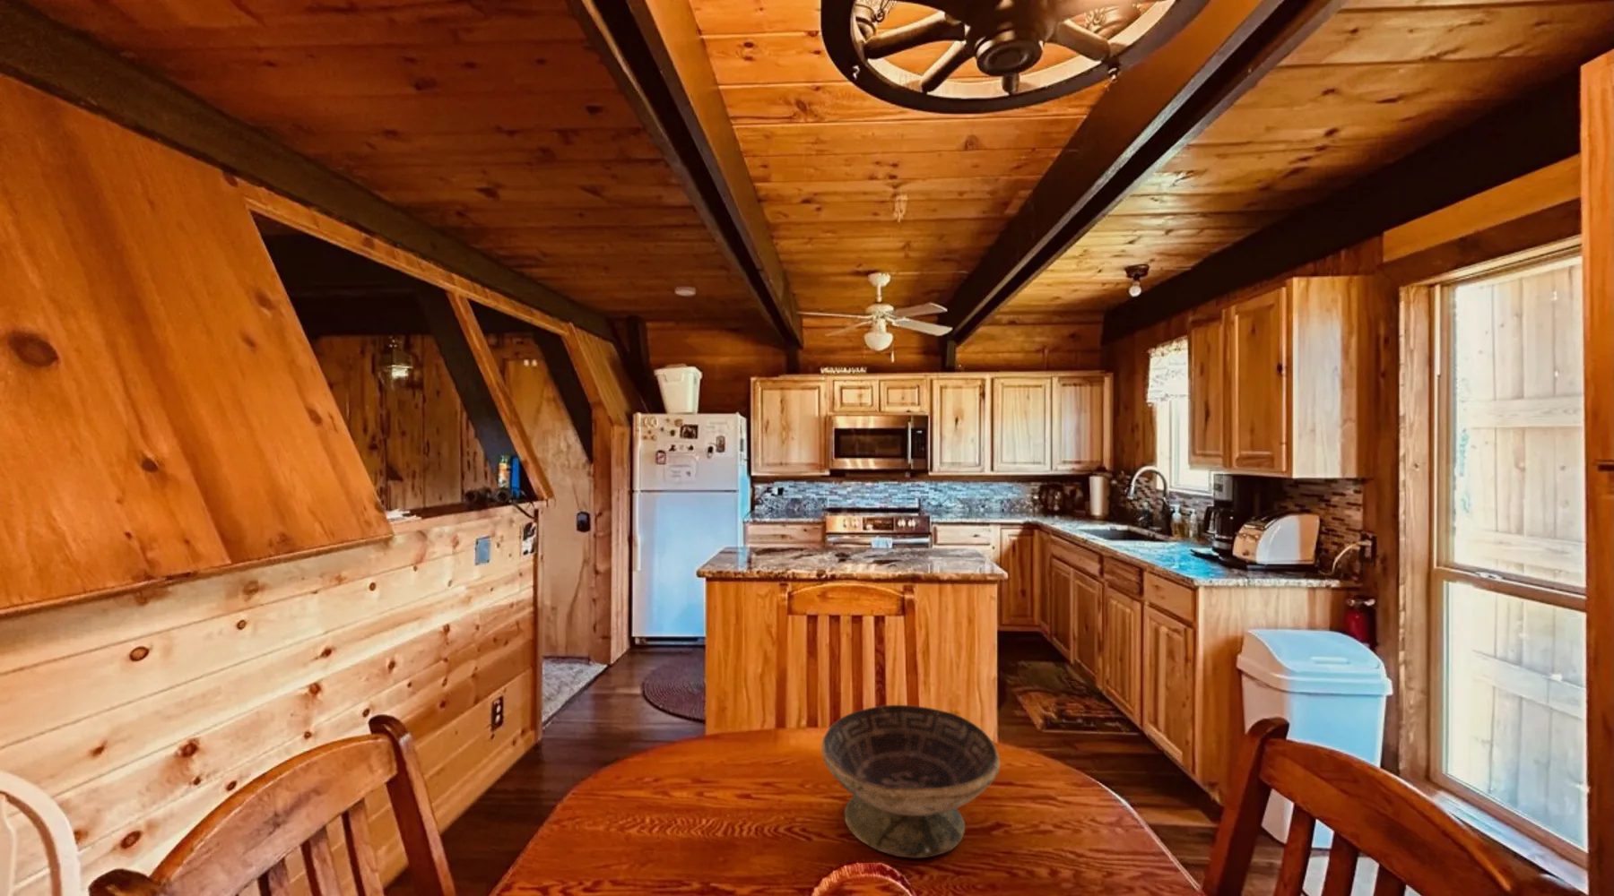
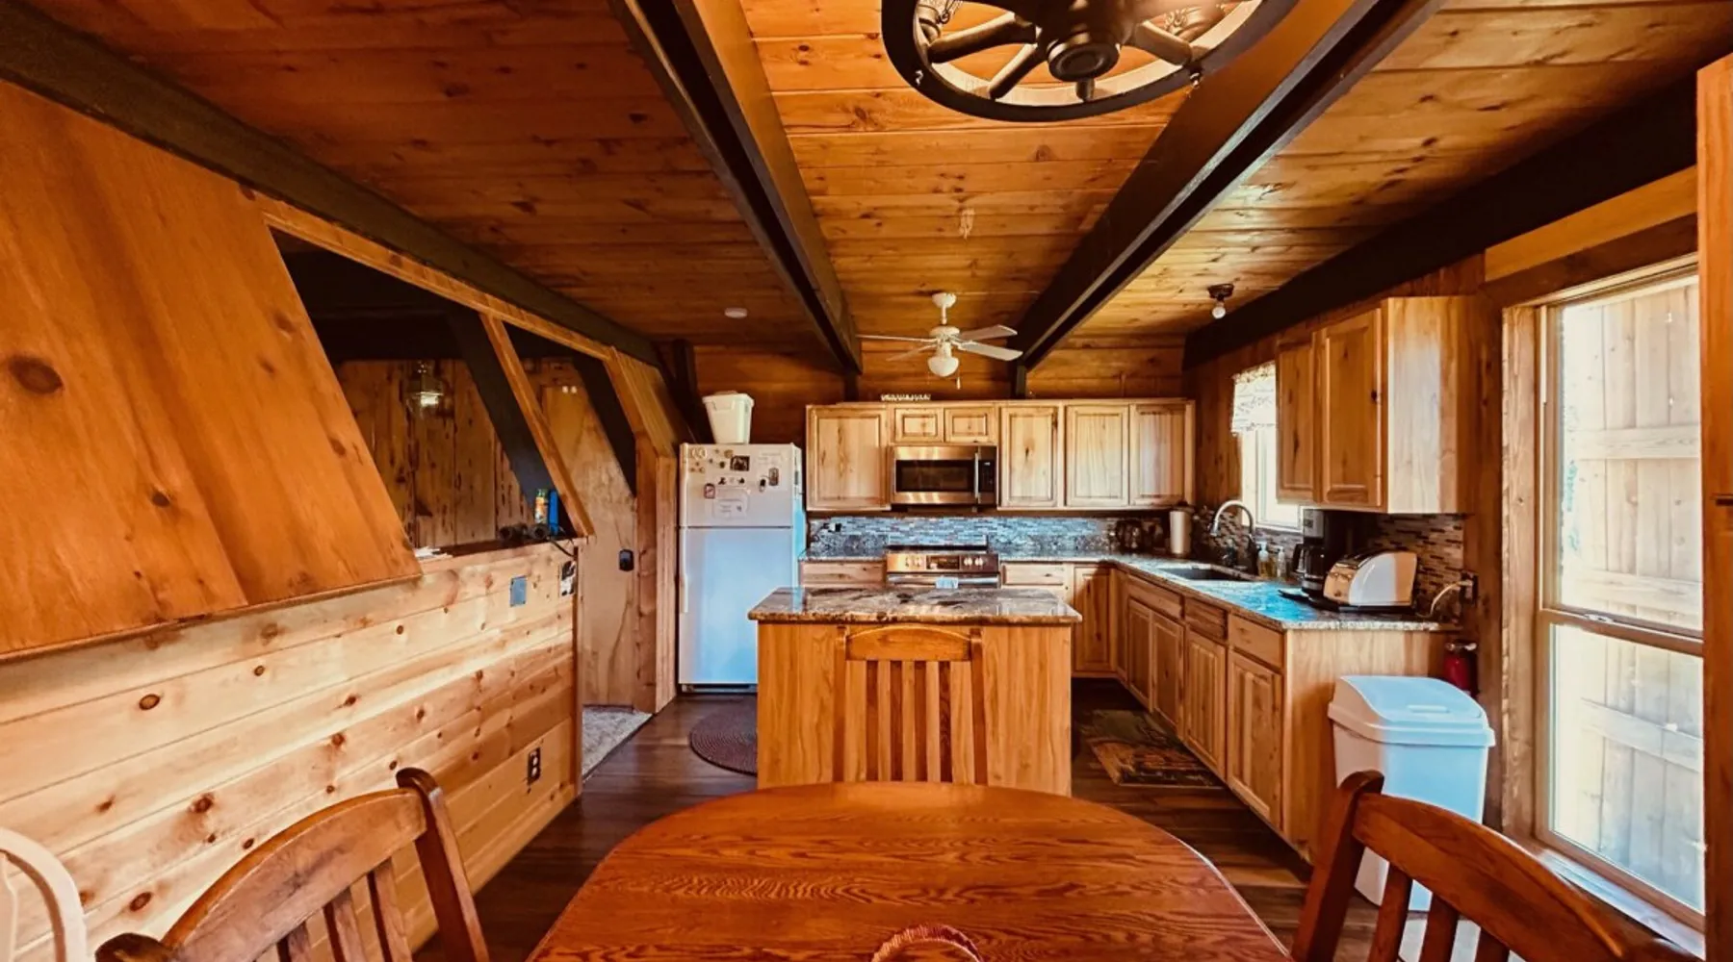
- decorative bowl (909, 780)
